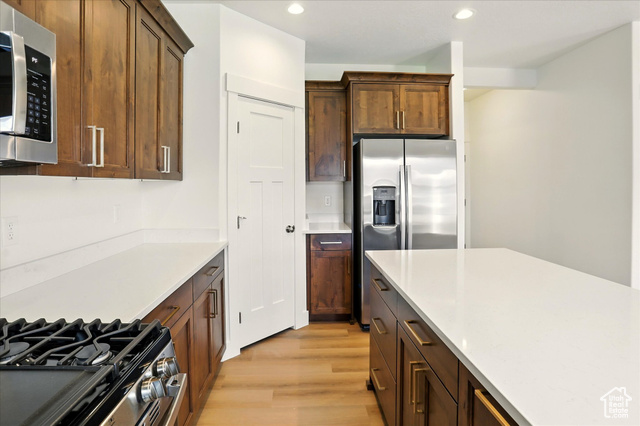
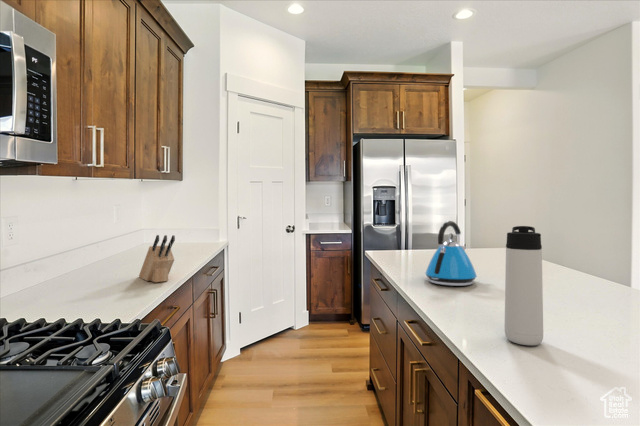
+ kettle (449, 251)
+ thermos bottle (523, 282)
+ knife block (157, 256)
